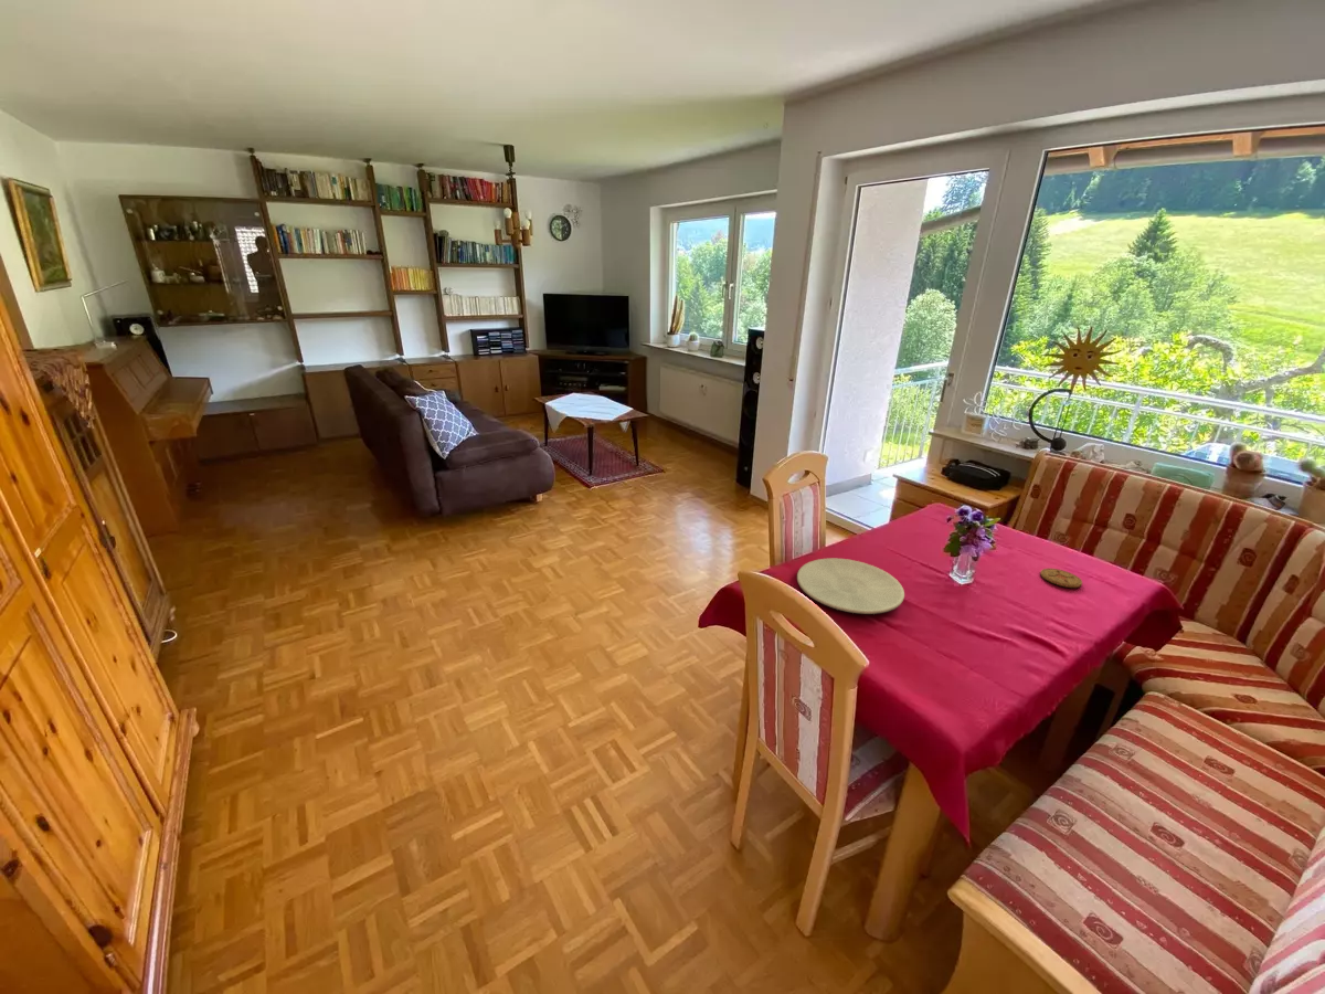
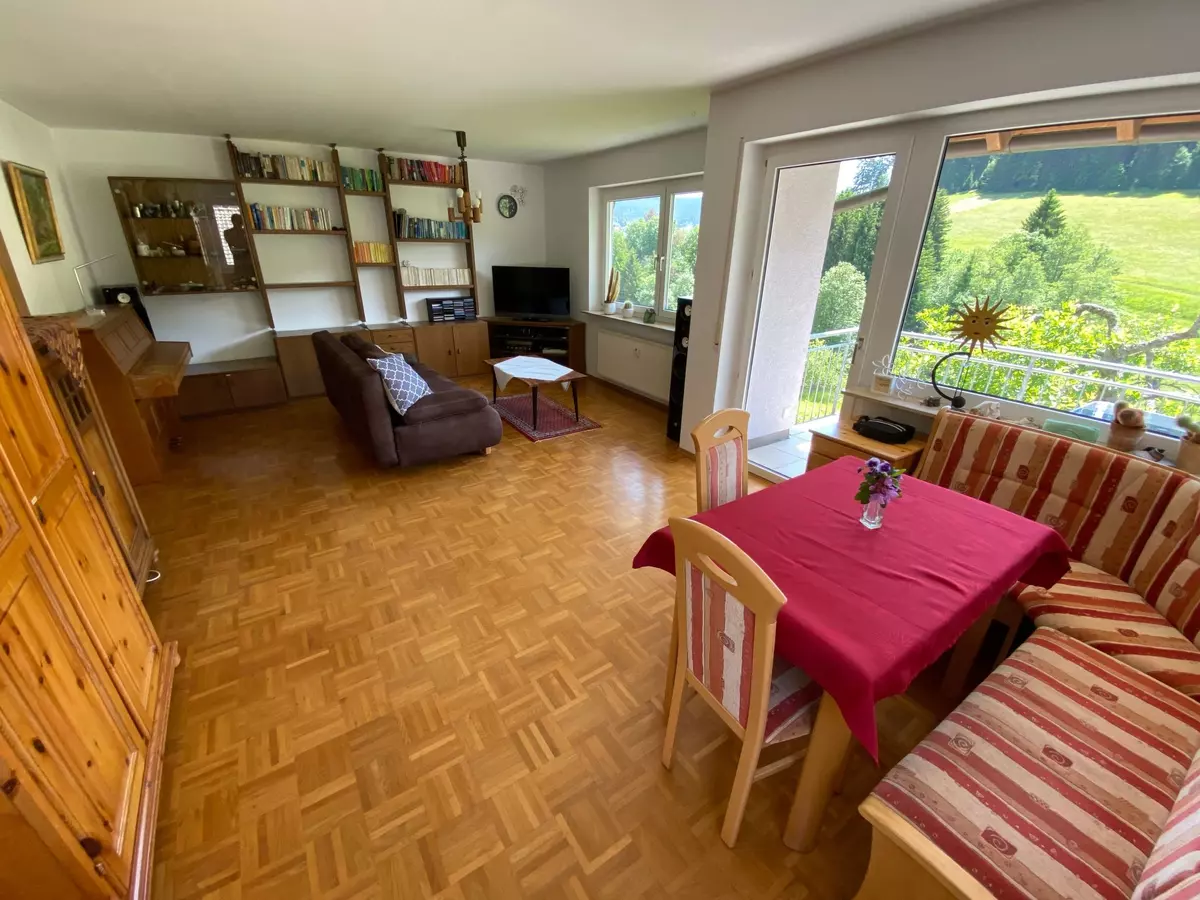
- plate (848, 584)
- coaster (1060, 578)
